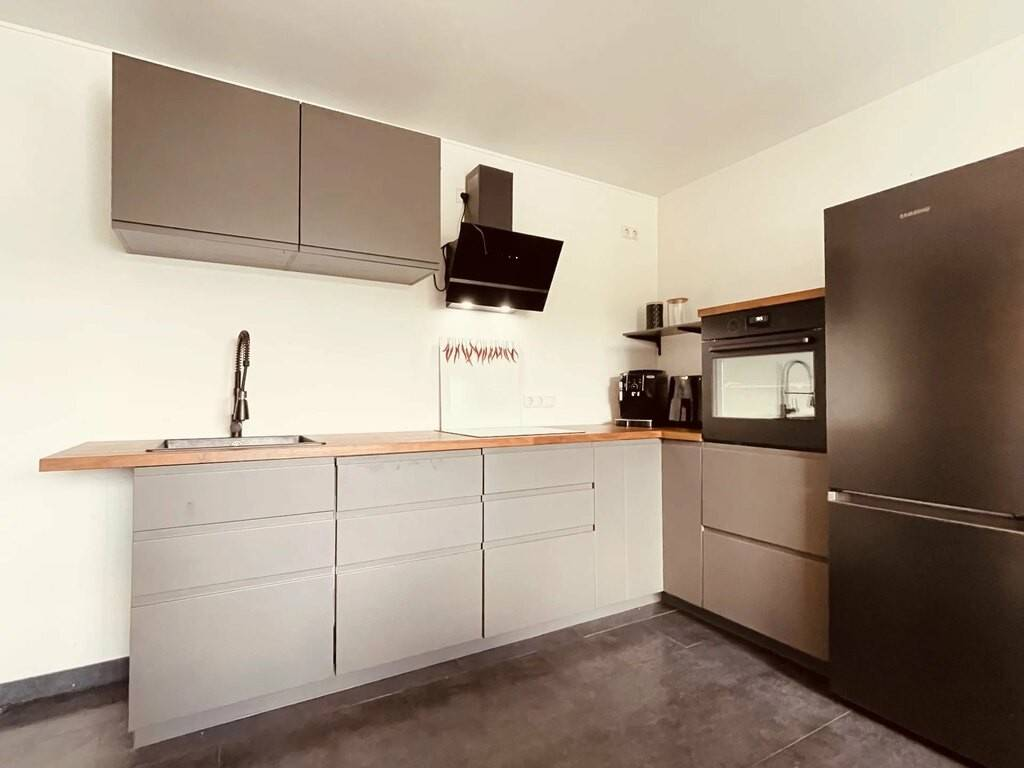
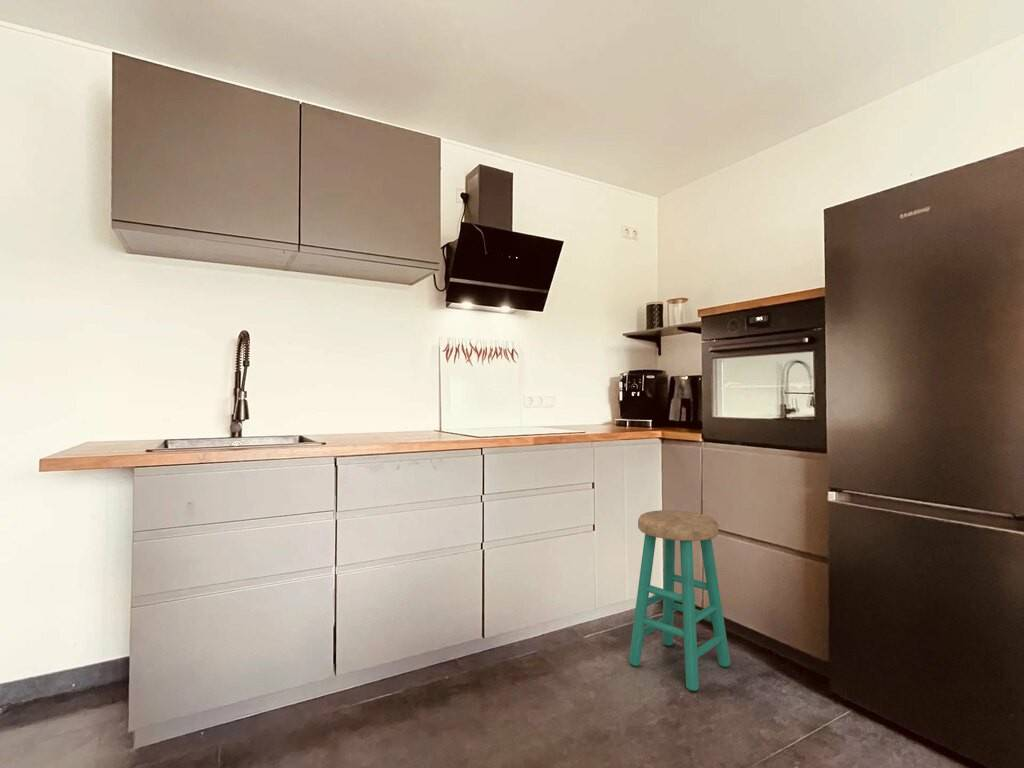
+ stool (677, 593)
